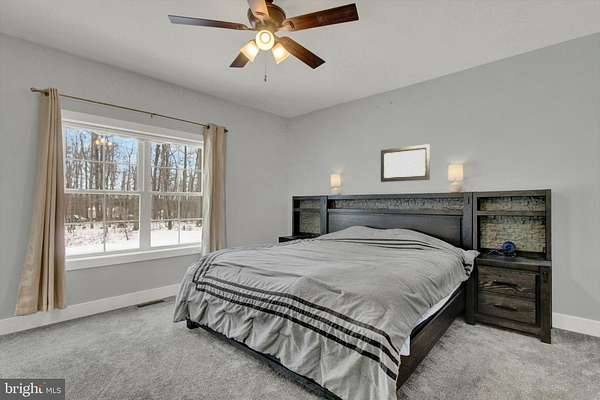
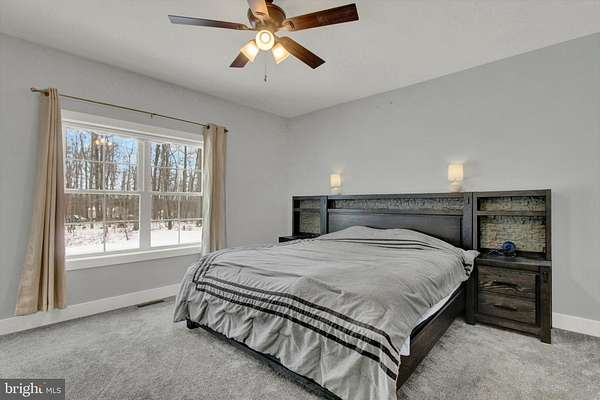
- wall art (403, 164)
